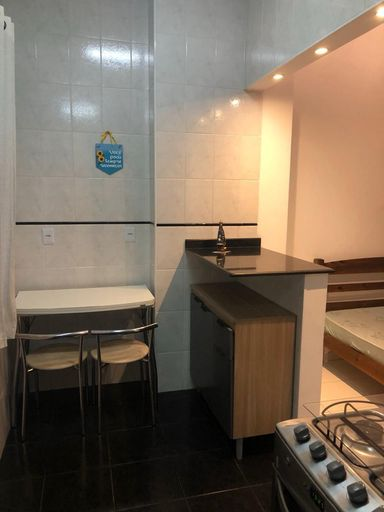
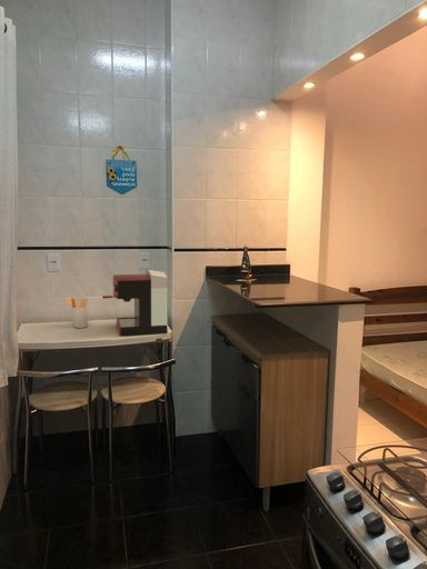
+ utensil holder (77, 310)
+ coffee maker (135, 299)
